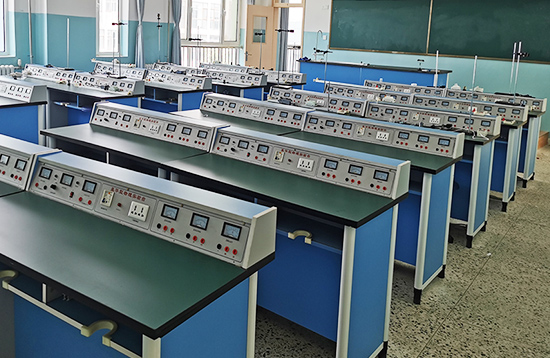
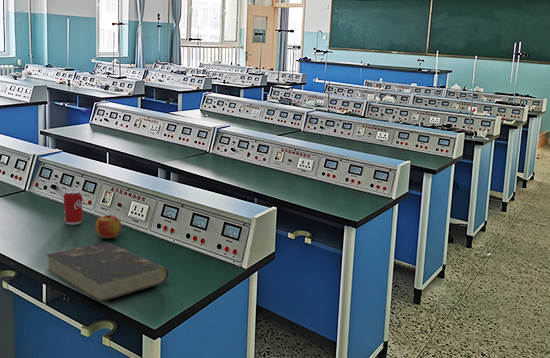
+ book (106, 267)
+ beverage can (73, 207)
+ apple (108, 226)
